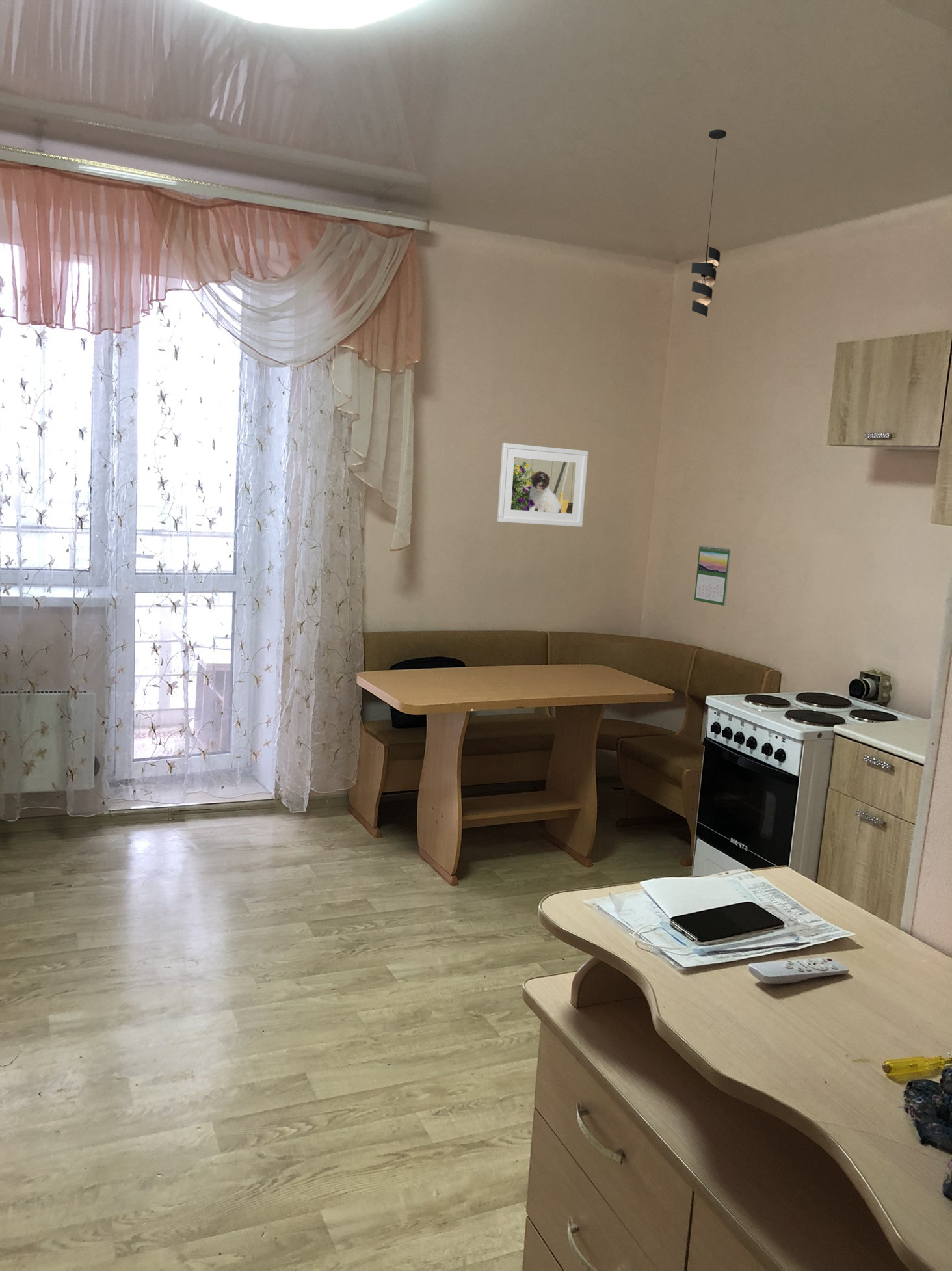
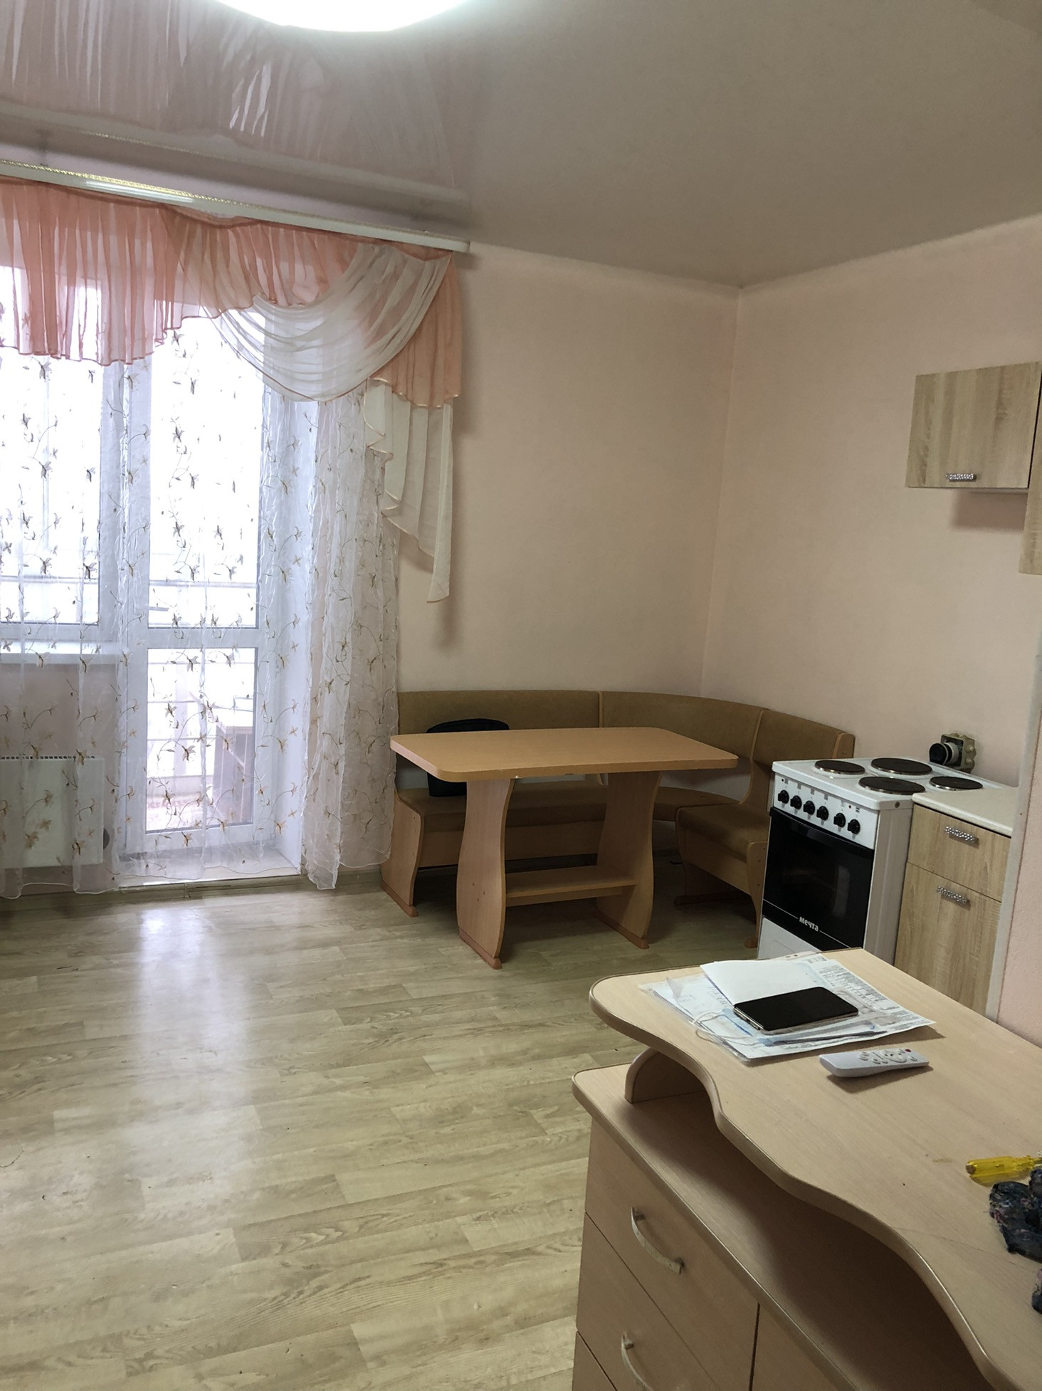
- pendant light (709, 227)
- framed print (543, 486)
- calendar (712, 574)
